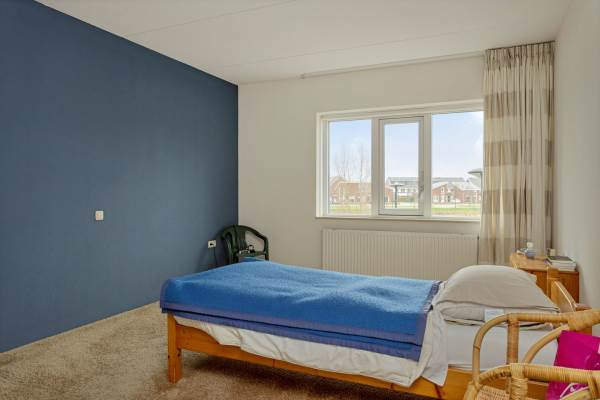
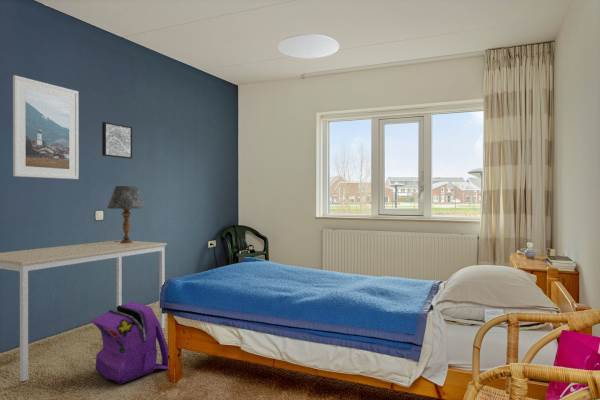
+ backpack (129, 339)
+ desk (76, 263)
+ ceiling lamp (308, 45)
+ table lamp (126, 214)
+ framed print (48, 130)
+ wall art (117, 141)
